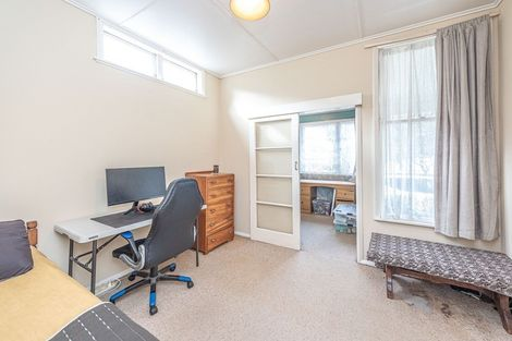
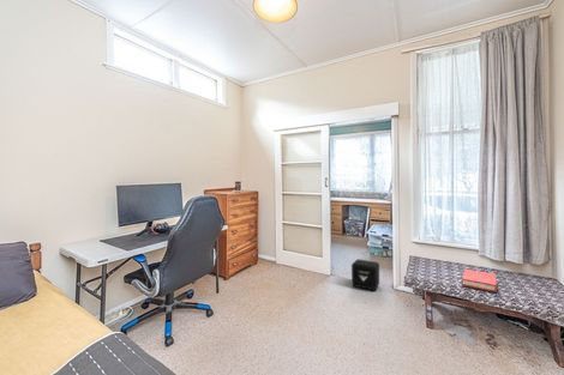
+ hardback book (479, 279)
+ air purifier (365, 274)
